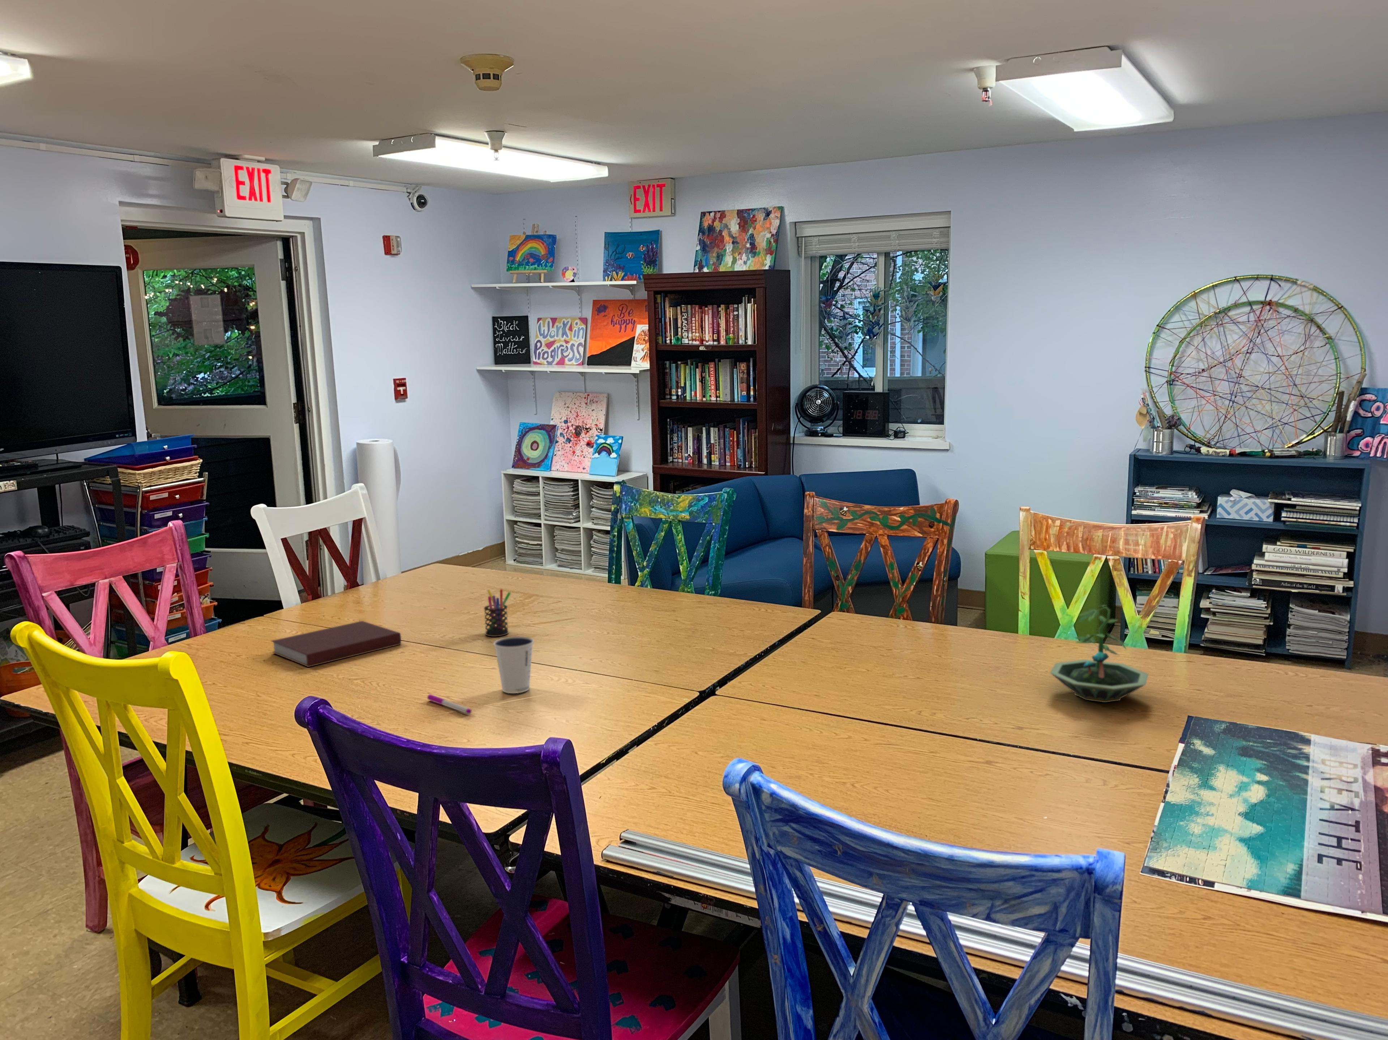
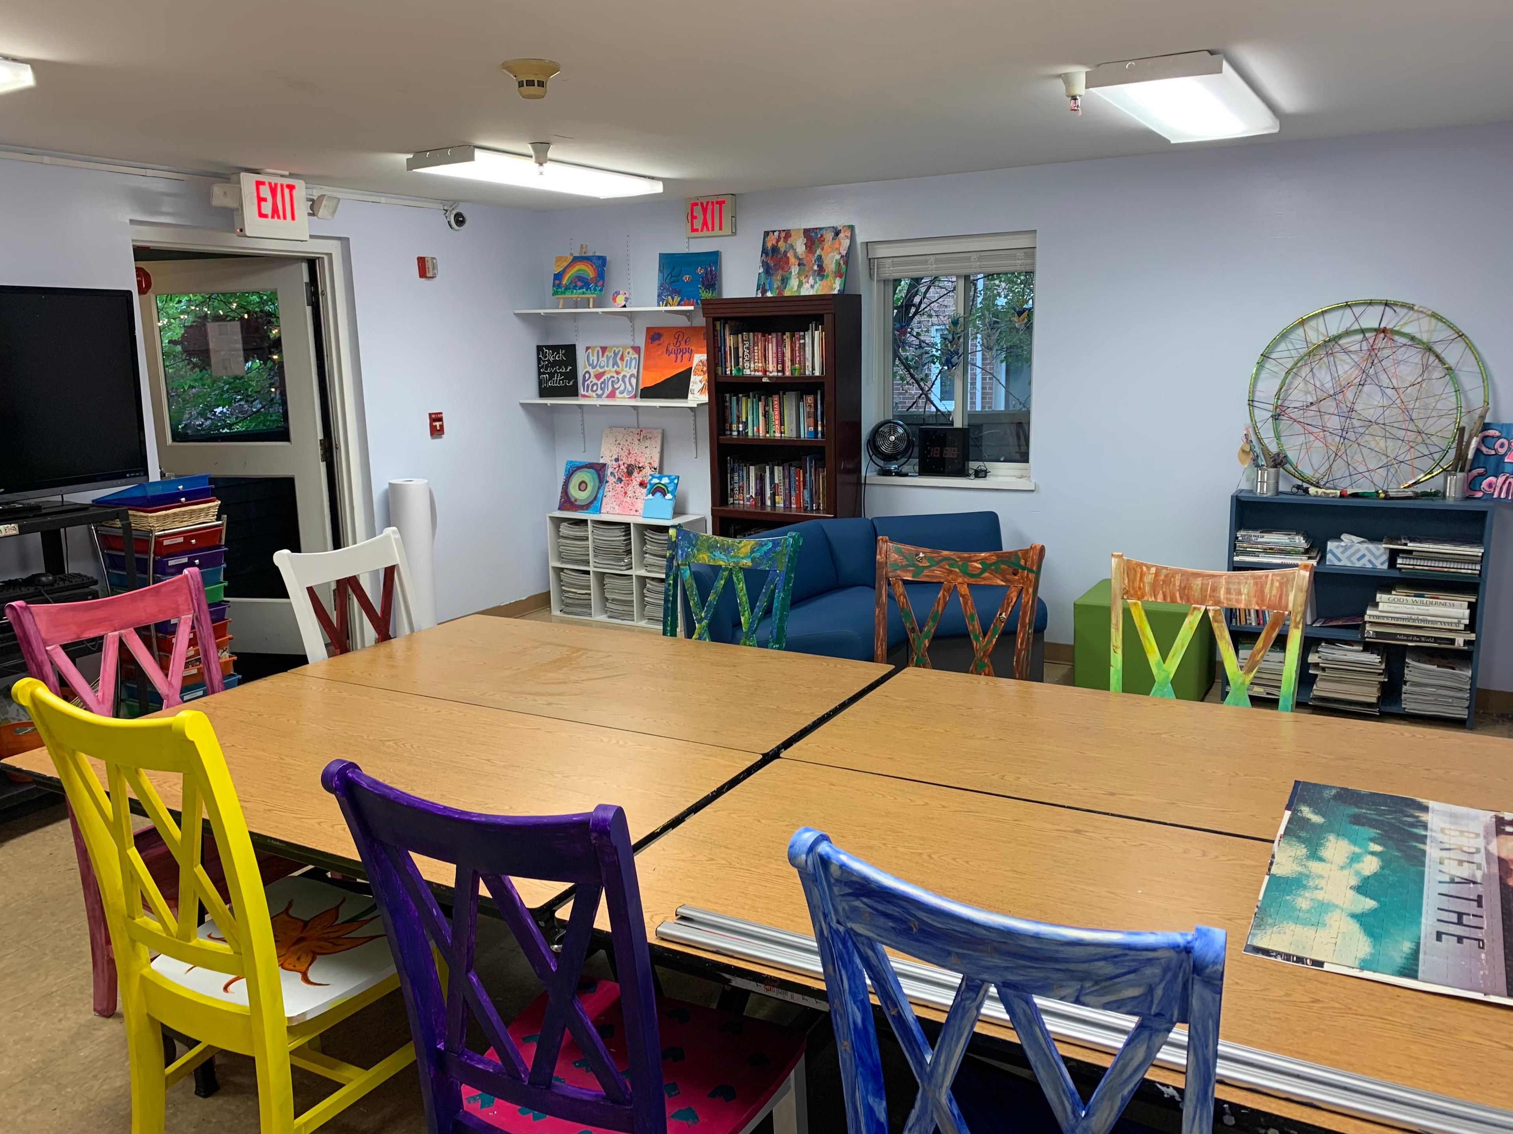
- pen (449, 704)
- notebook (337, 642)
- dixie cup (515, 665)
- terrarium (1102, 625)
- pen holder (498, 610)
